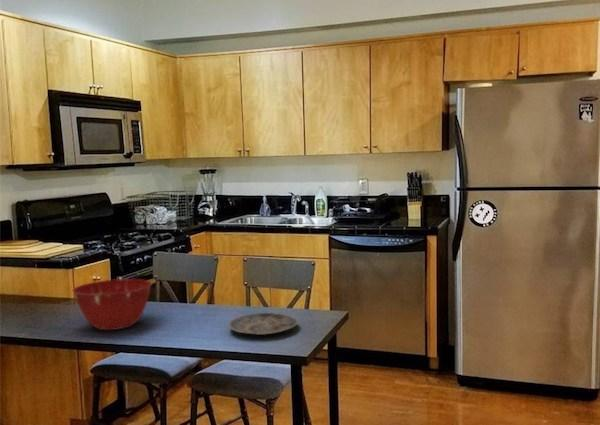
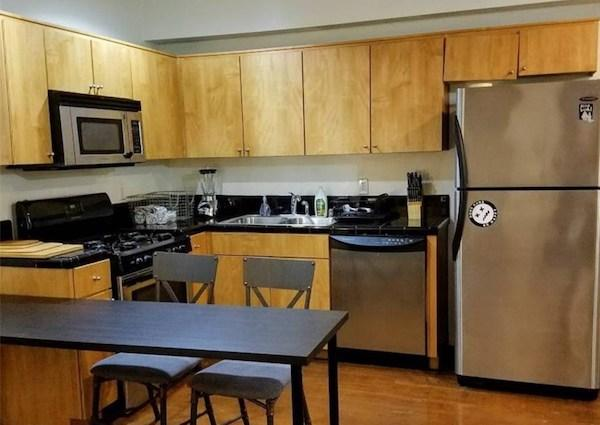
- mixing bowl (114, 305)
- plate (263, 325)
